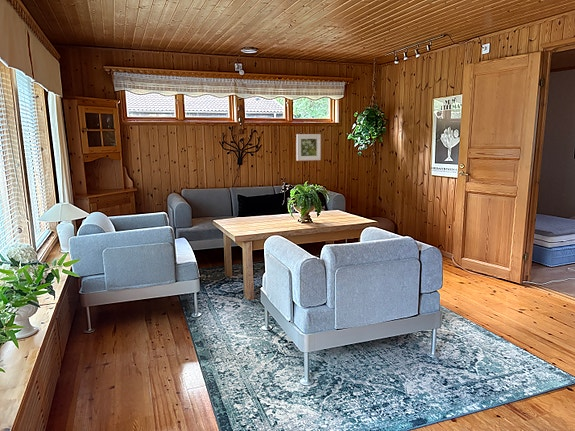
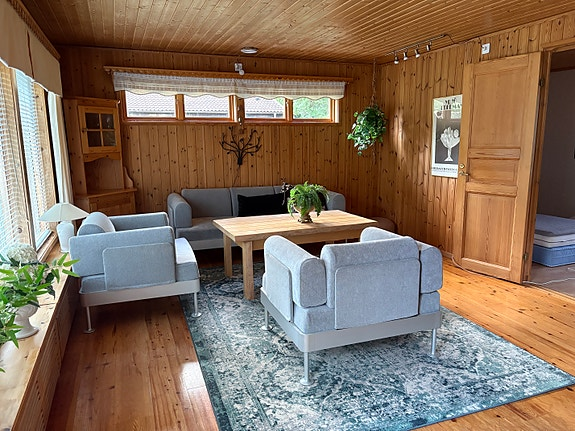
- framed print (308, 147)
